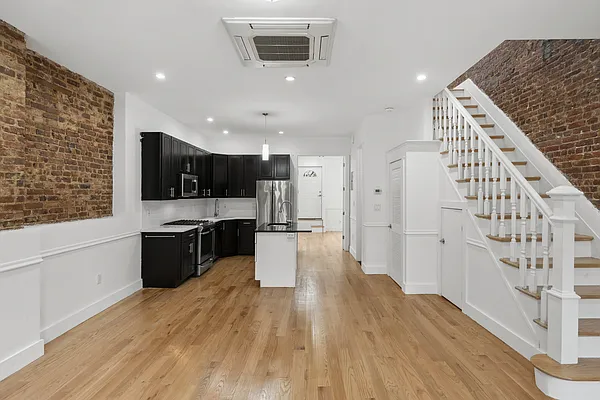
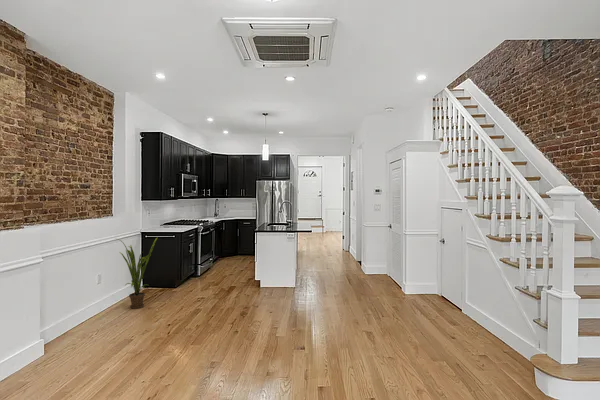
+ house plant (133, 272)
